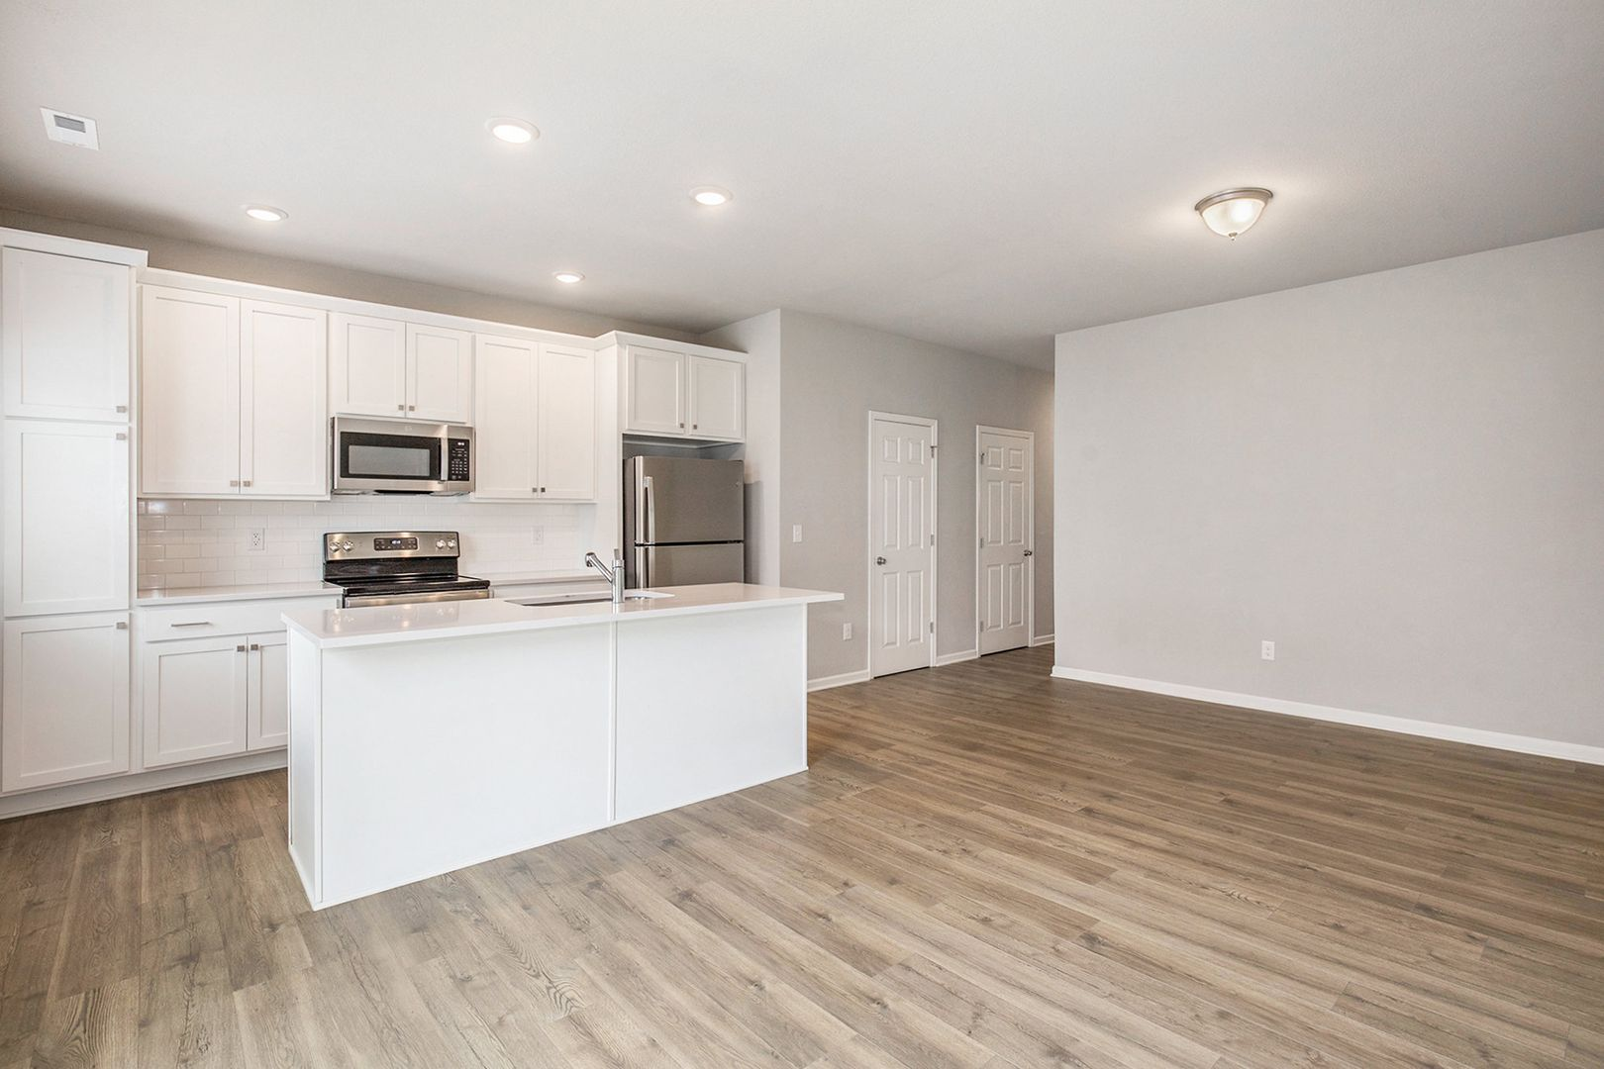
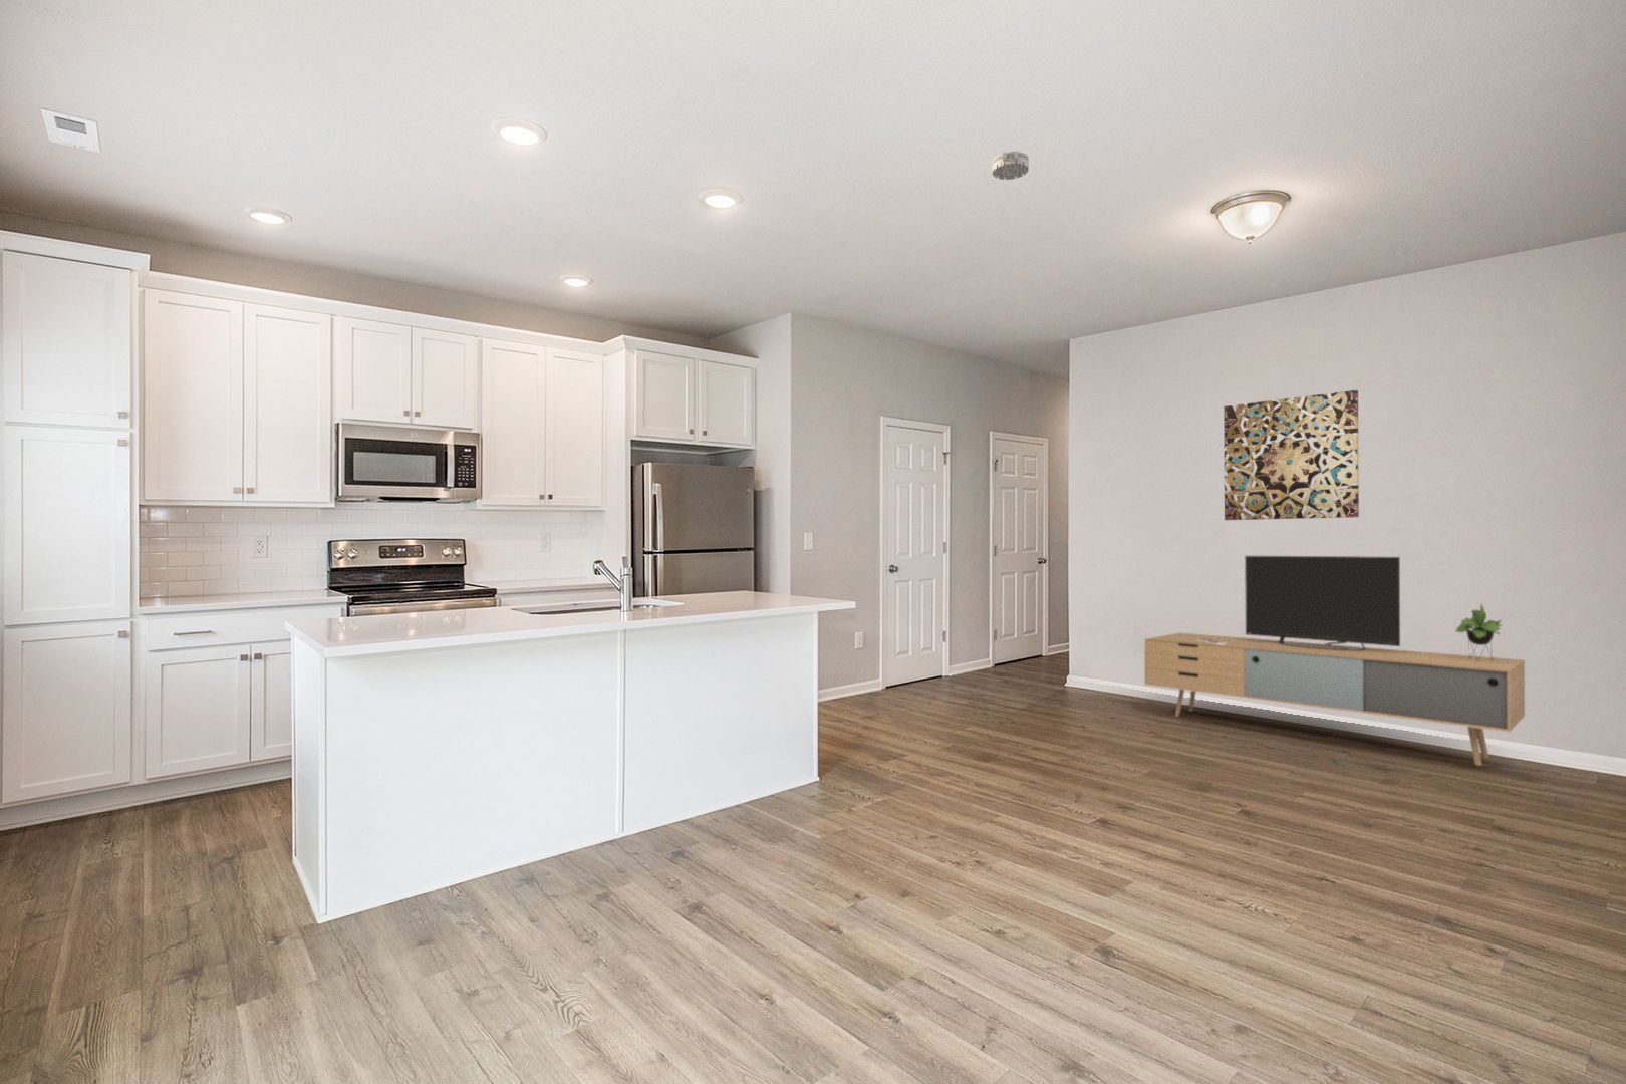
+ smoke detector (1010, 165)
+ wall art (1287, 459)
+ media console (1315, 645)
